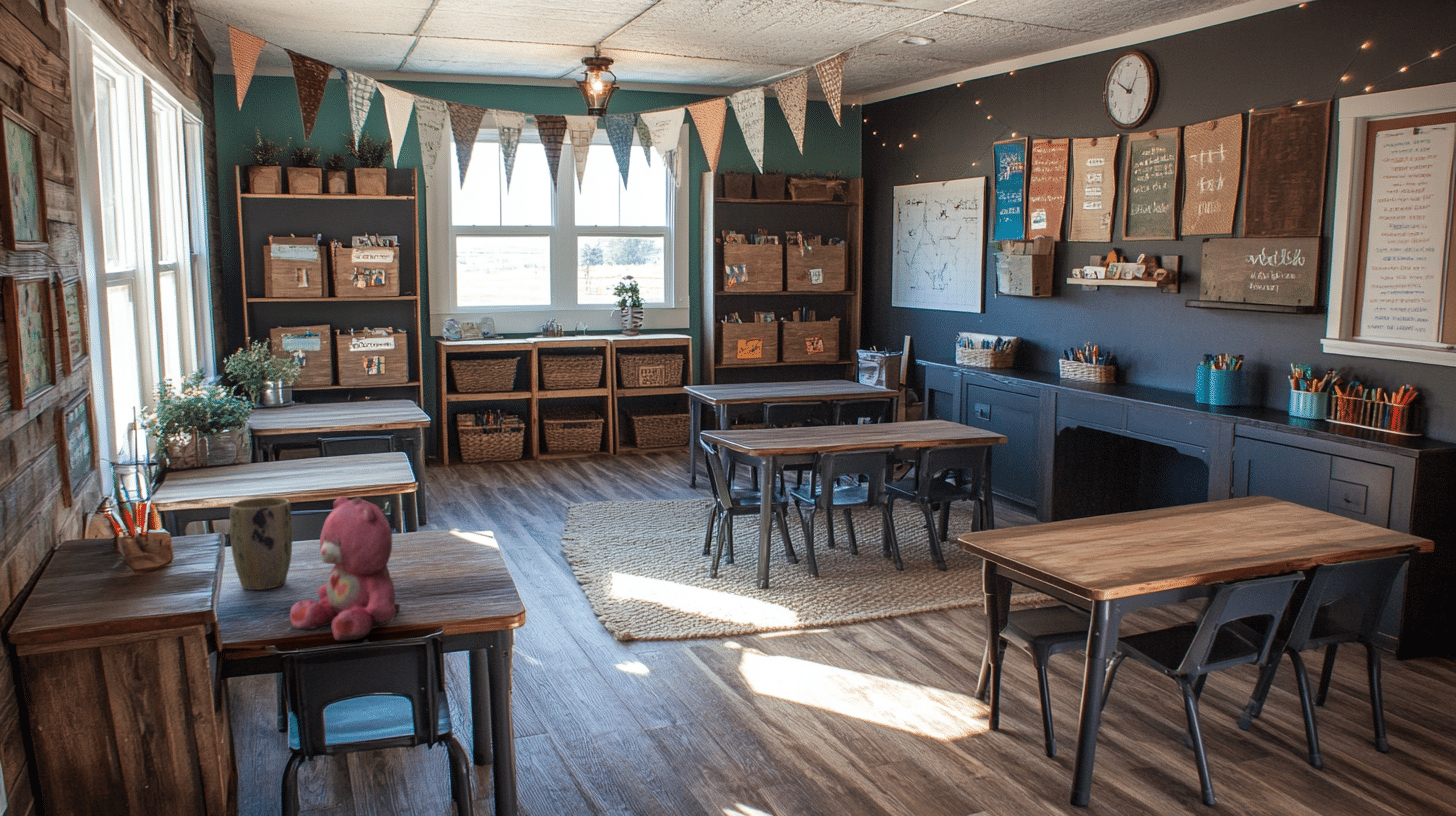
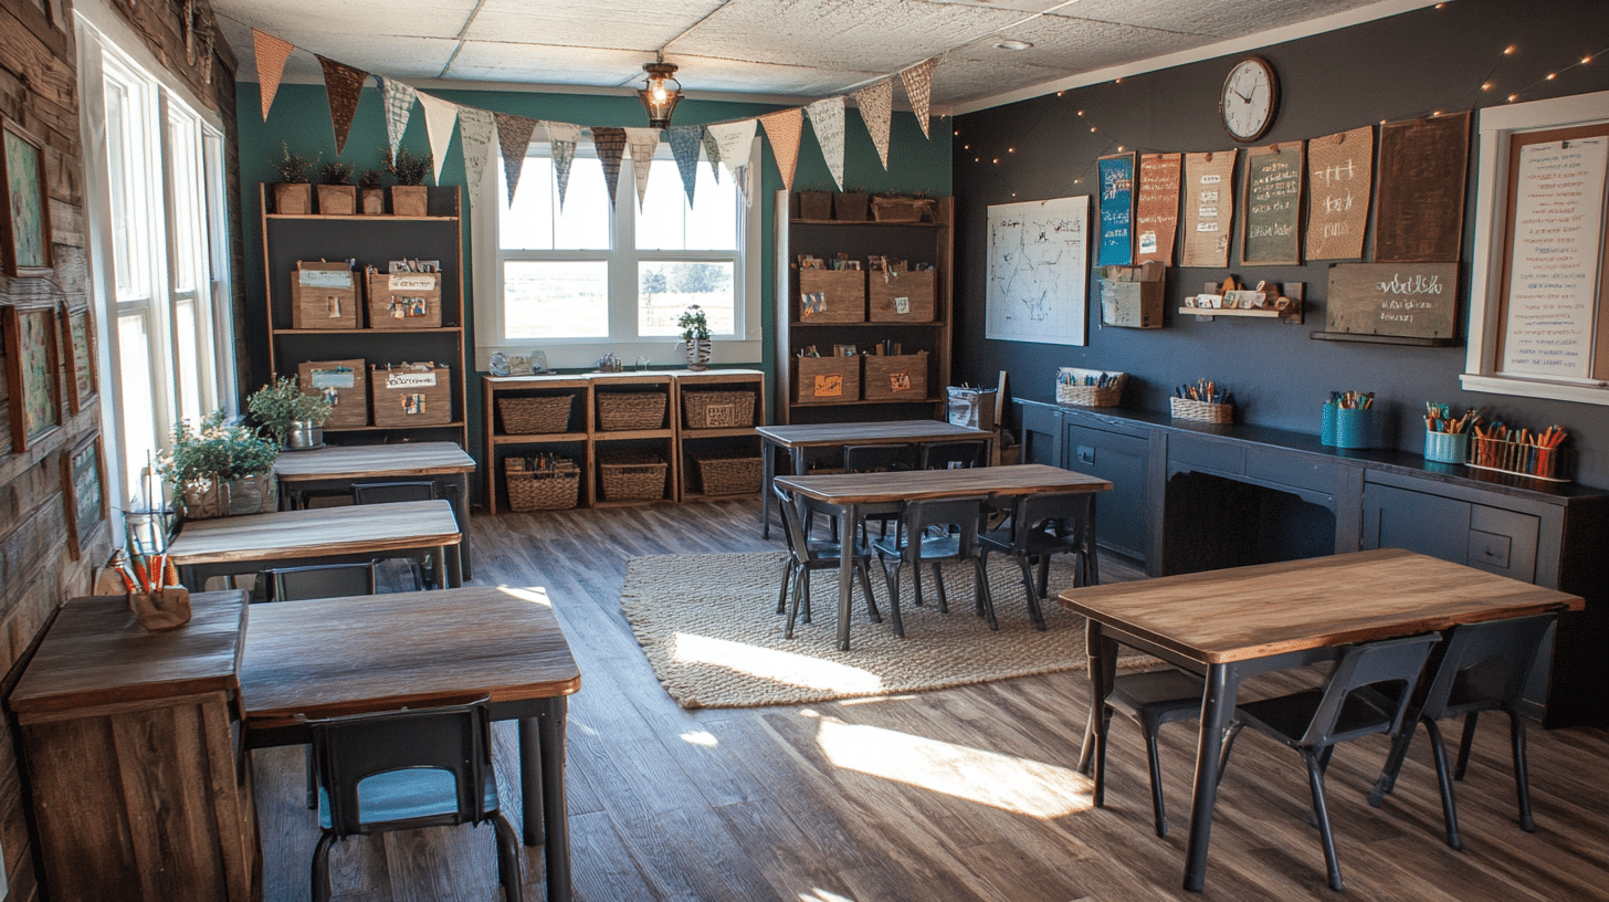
- teddy bear (349, 560)
- plant pot (262, 543)
